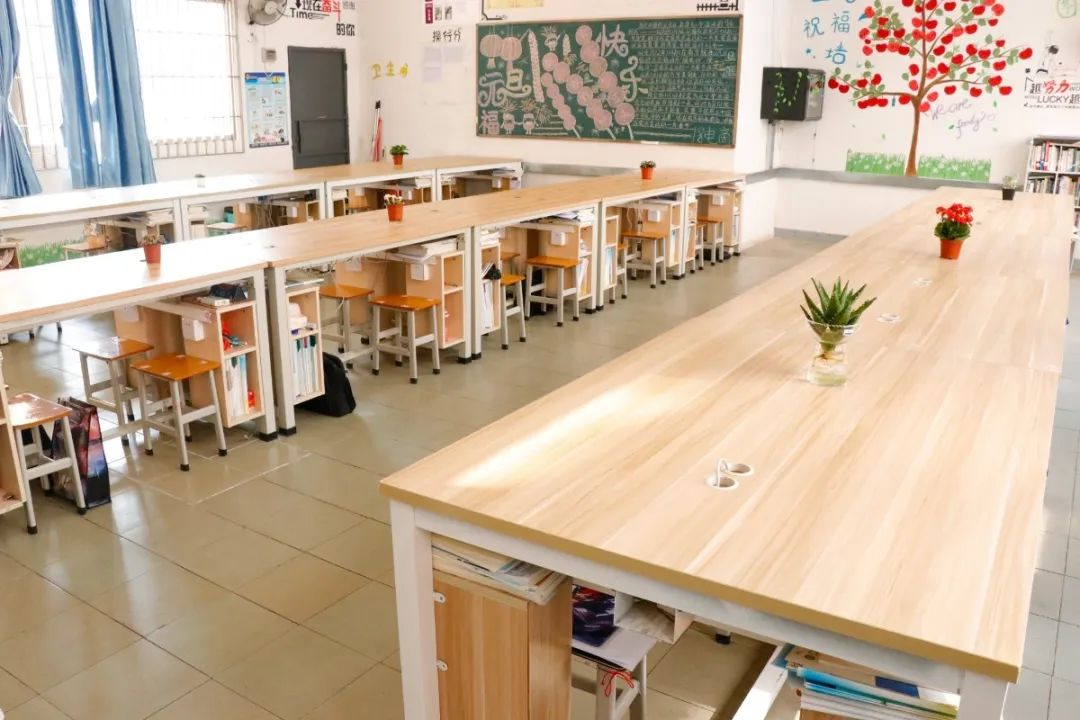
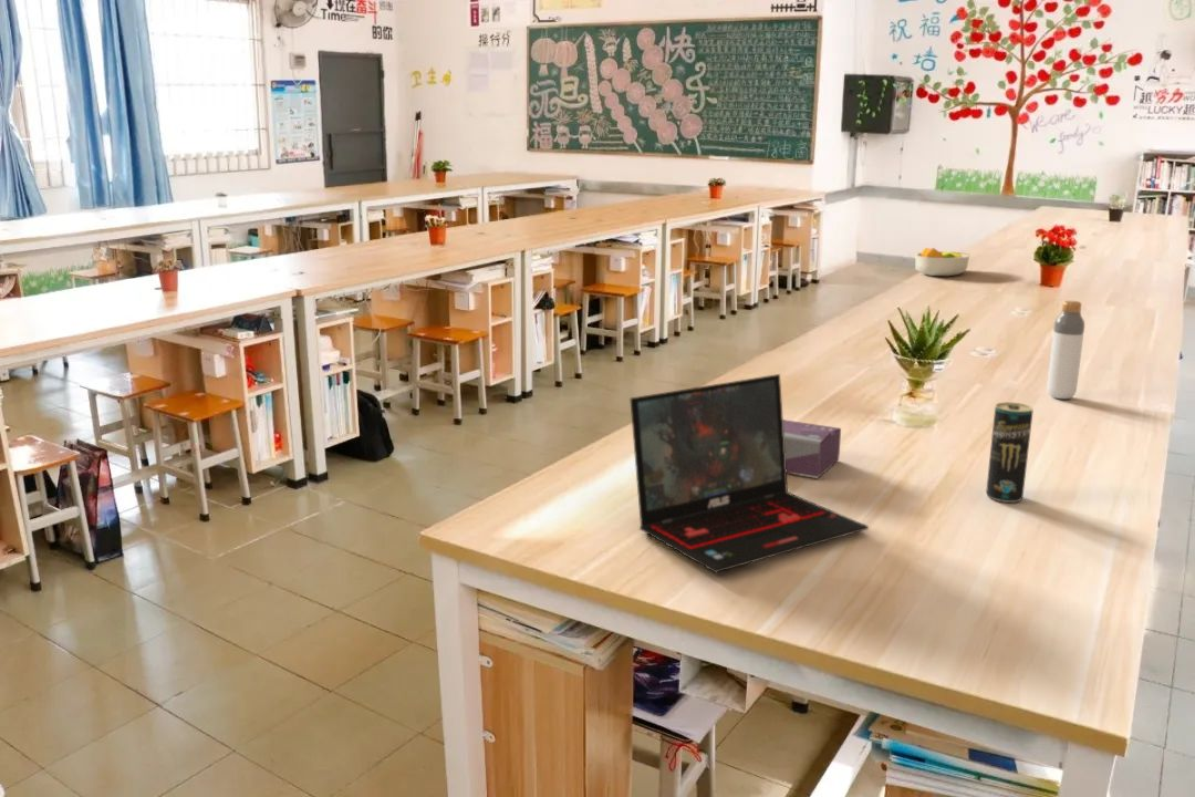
+ beverage can (1009, 452)
+ laptop (749, 466)
+ bottle (1066, 350)
+ fruit bowl (942, 259)
+ tissue box (784, 442)
